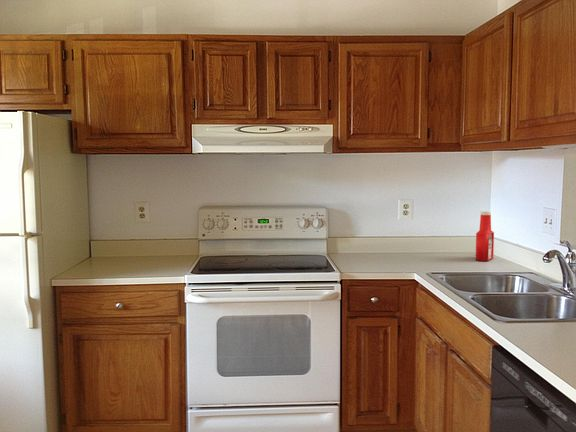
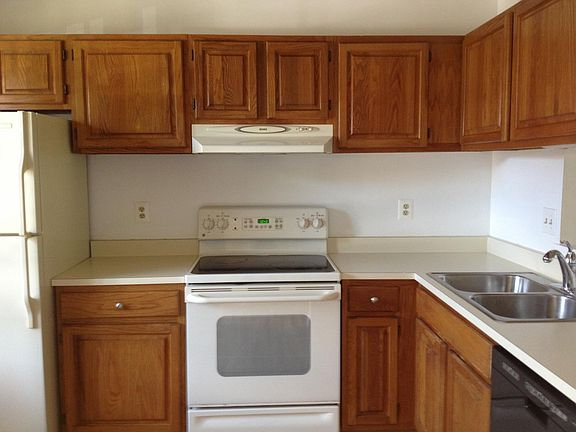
- soap bottle (485, 235)
